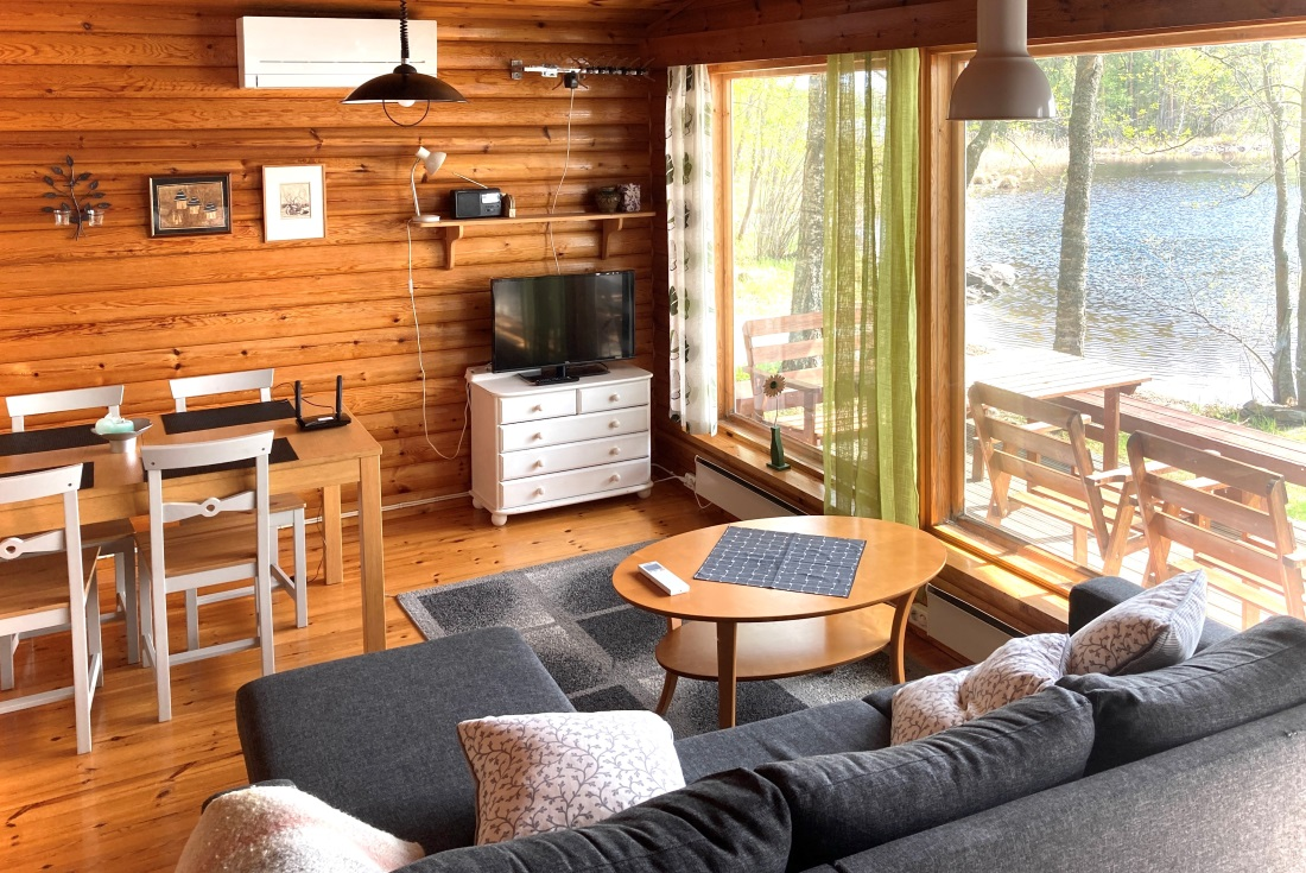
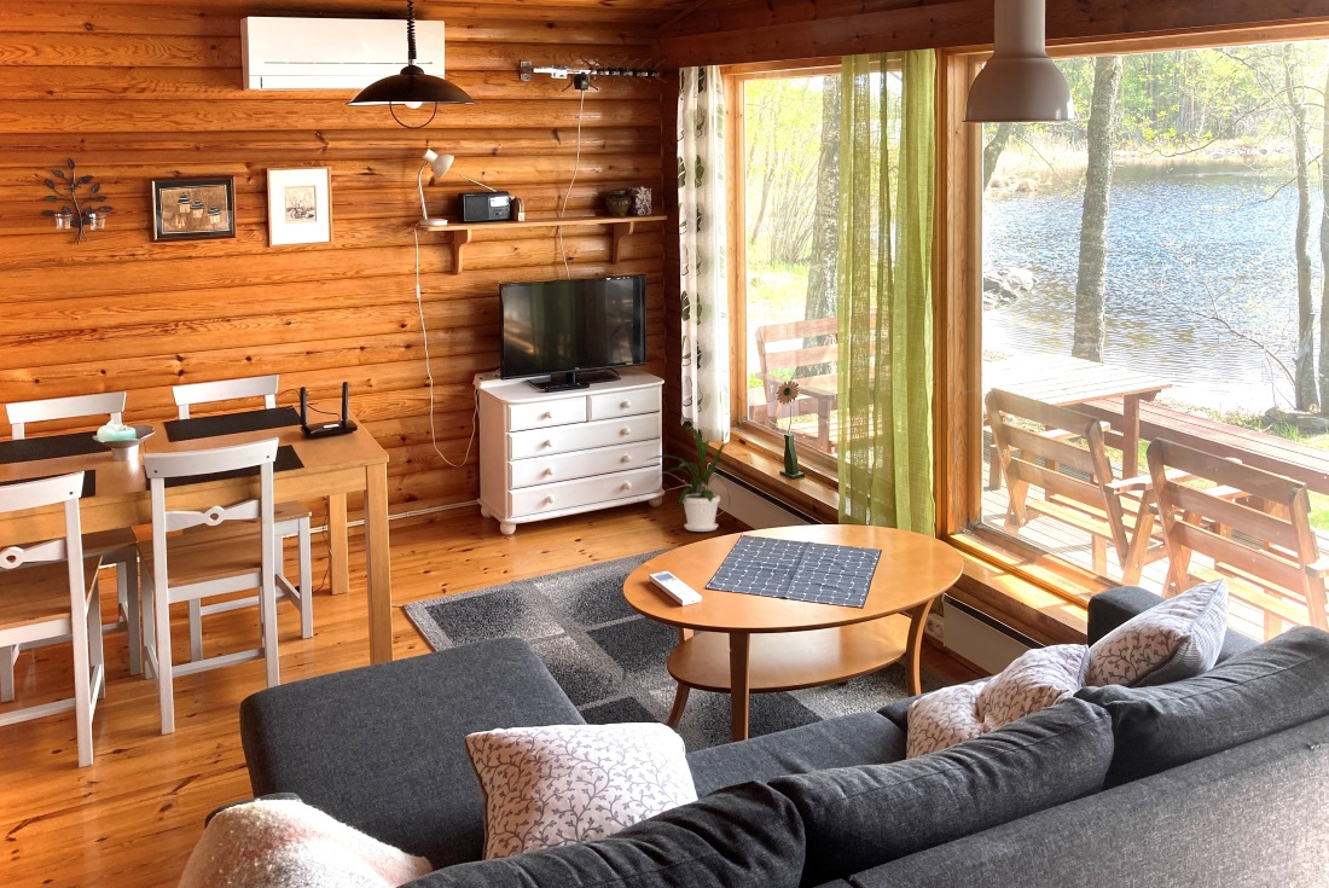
+ house plant (697, 478)
